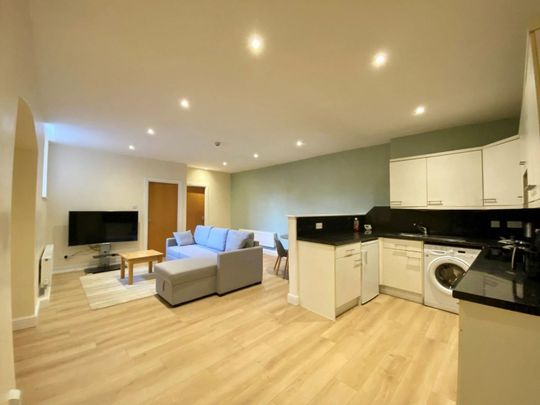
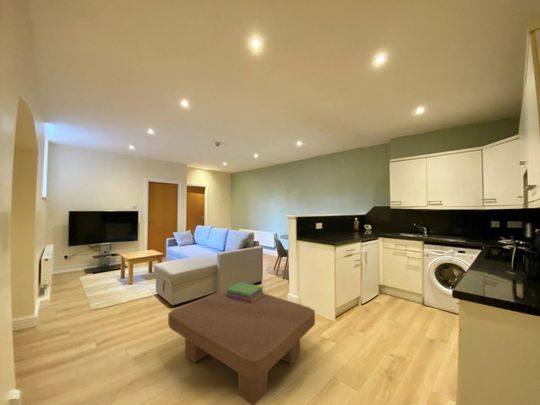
+ stack of books (245, 291)
+ coffee table (242, 333)
